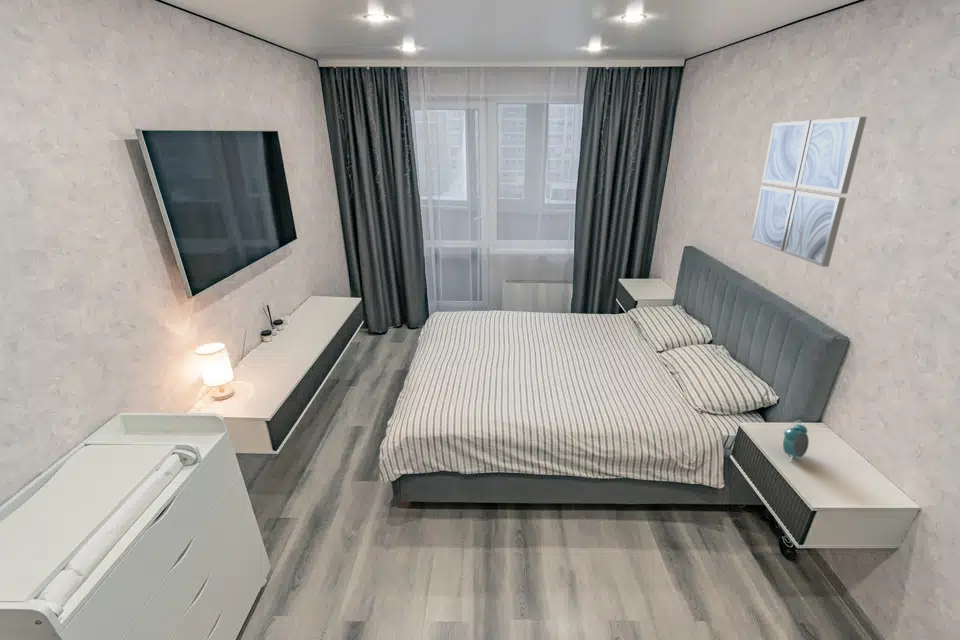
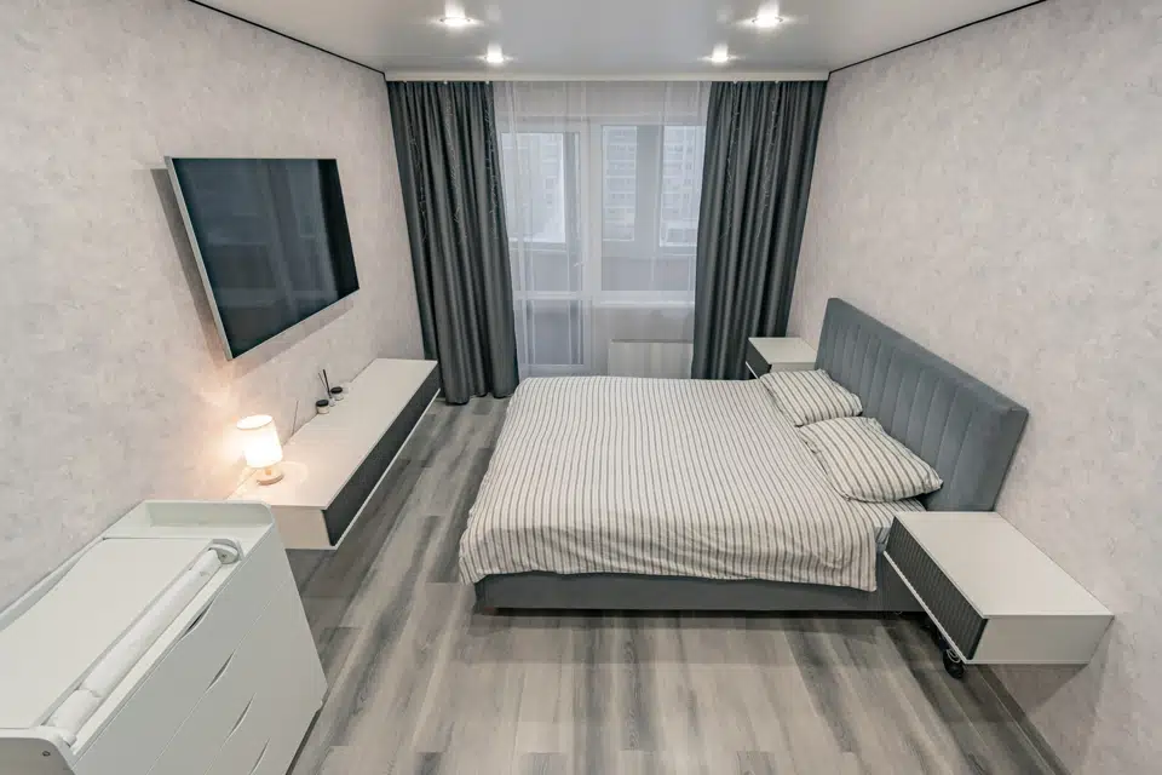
- alarm clock (795, 440)
- wall art (798, 187)
